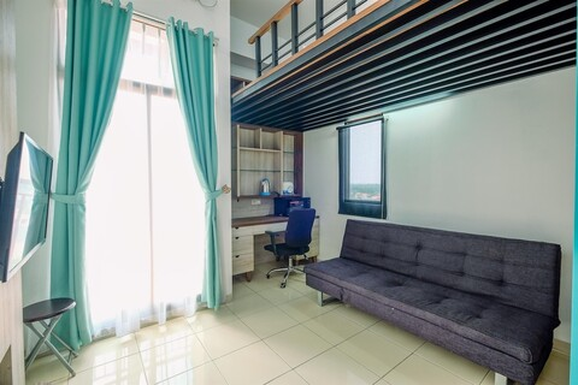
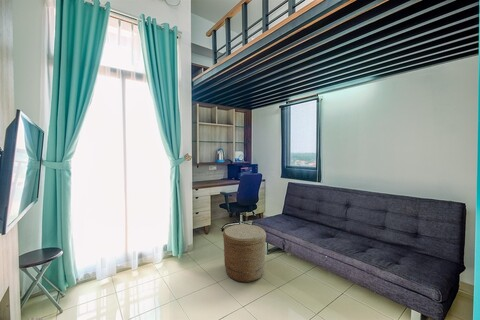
+ basket (244, 250)
